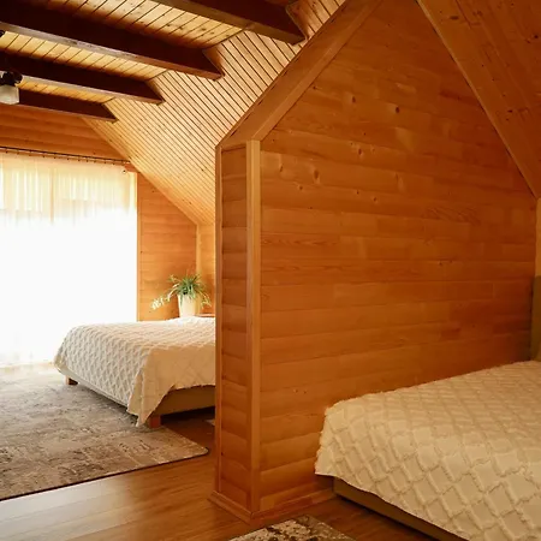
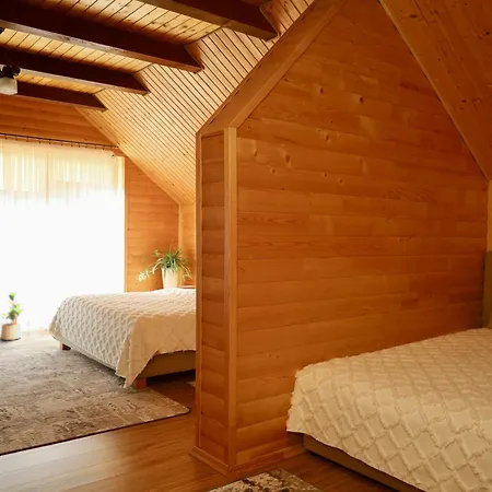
+ potted plant (12, 314)
